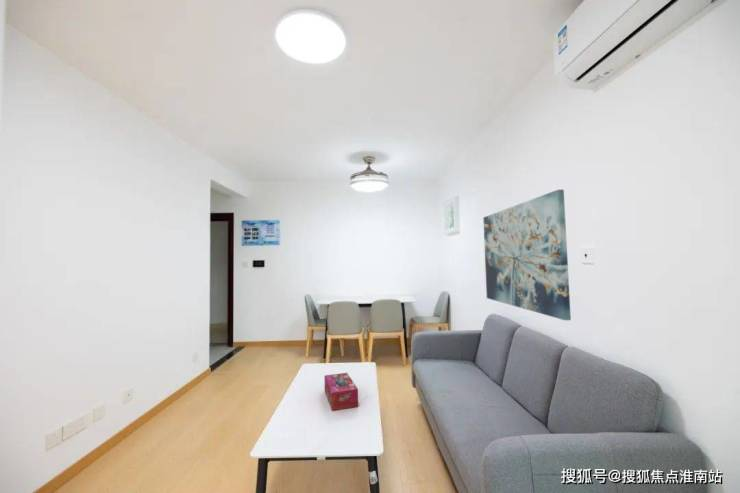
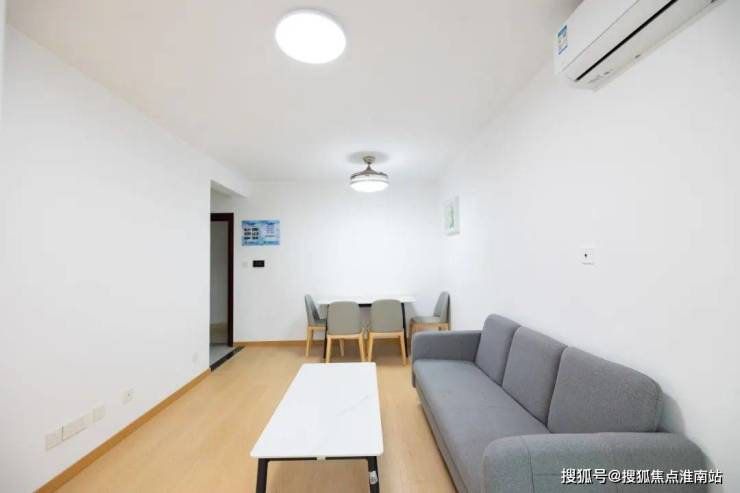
- wall art (516, 256)
- tissue box (340, 390)
